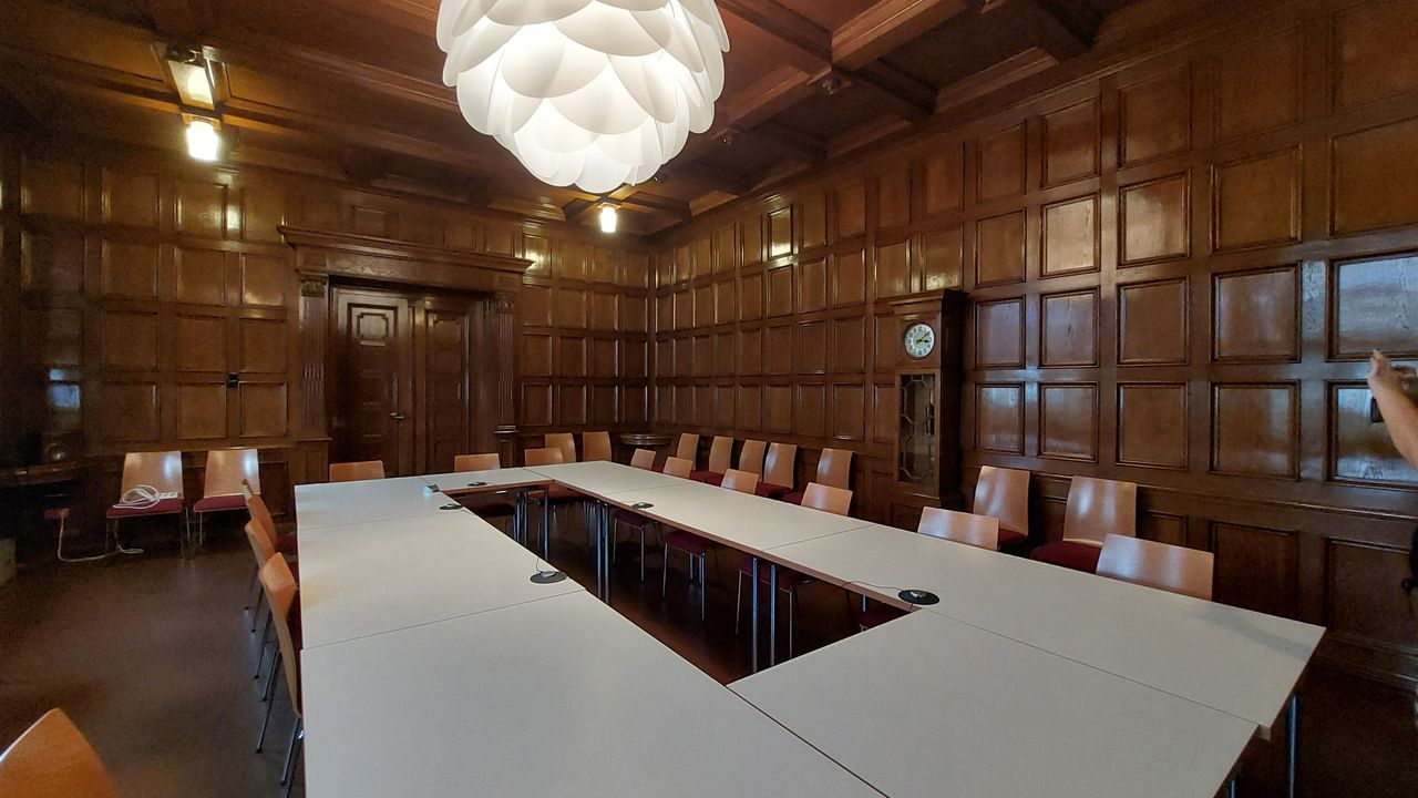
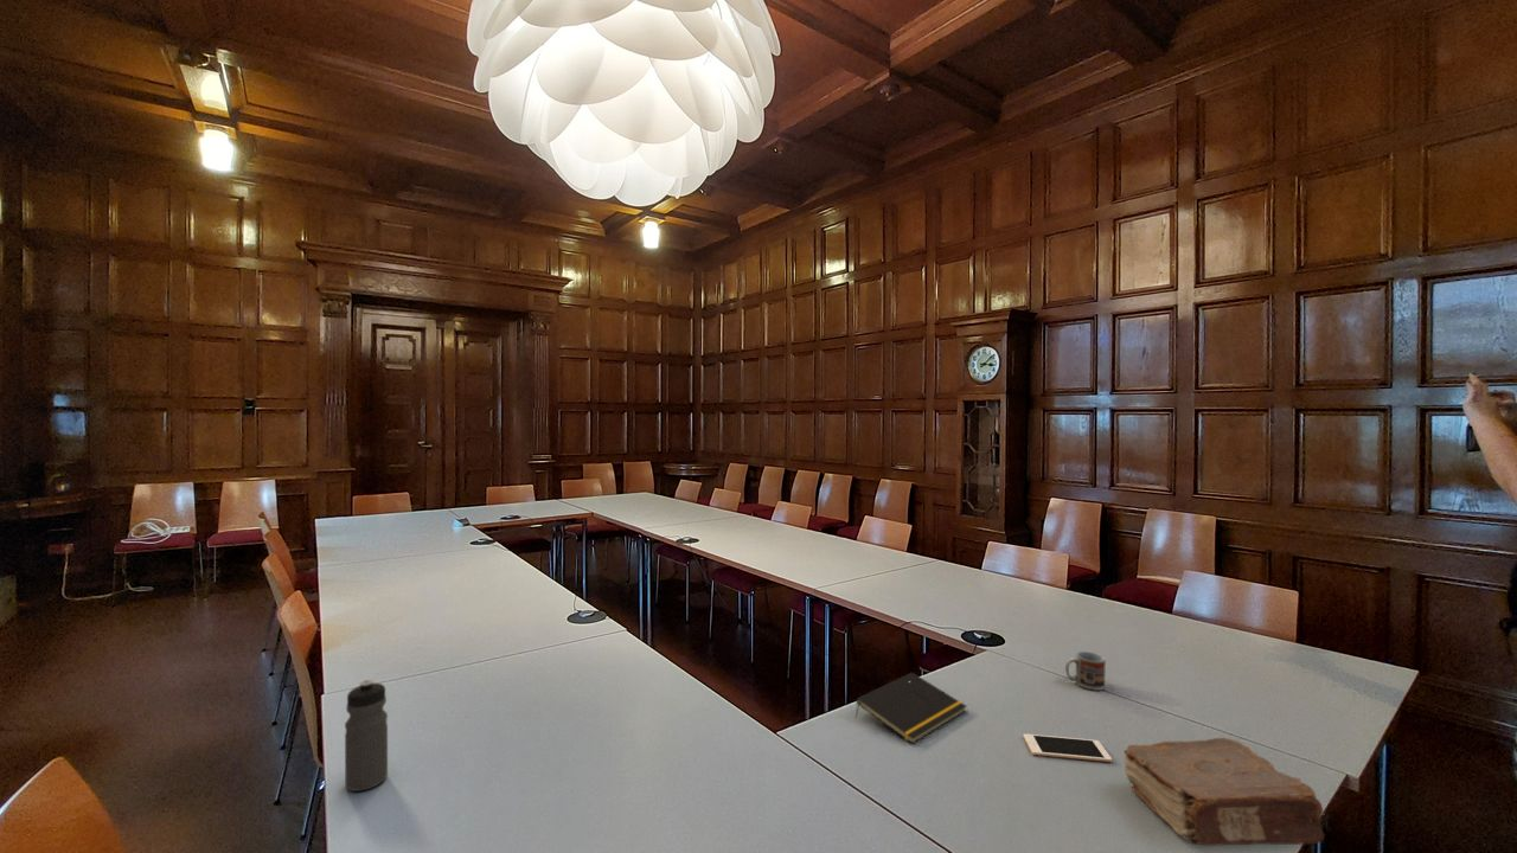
+ cell phone (1065, 746)
+ notepad (911, 704)
+ water bottle (366, 731)
+ book (1216, 788)
+ cup (1084, 669)
